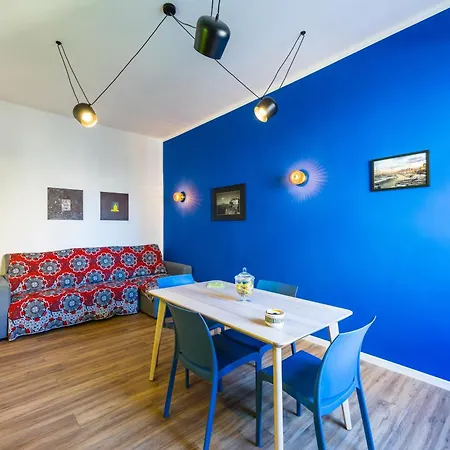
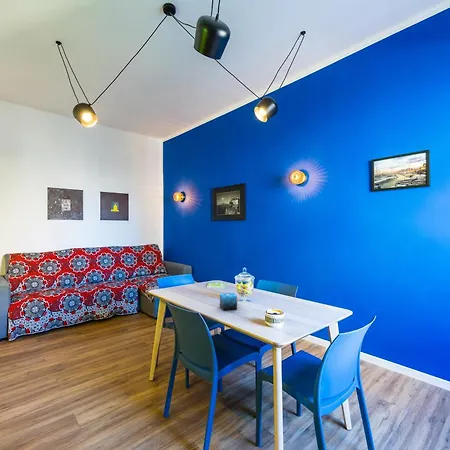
+ candle (228, 298)
